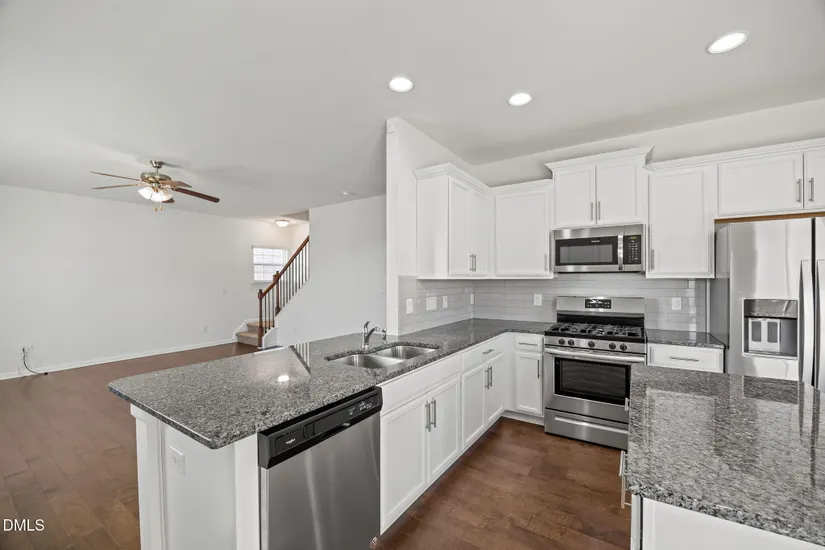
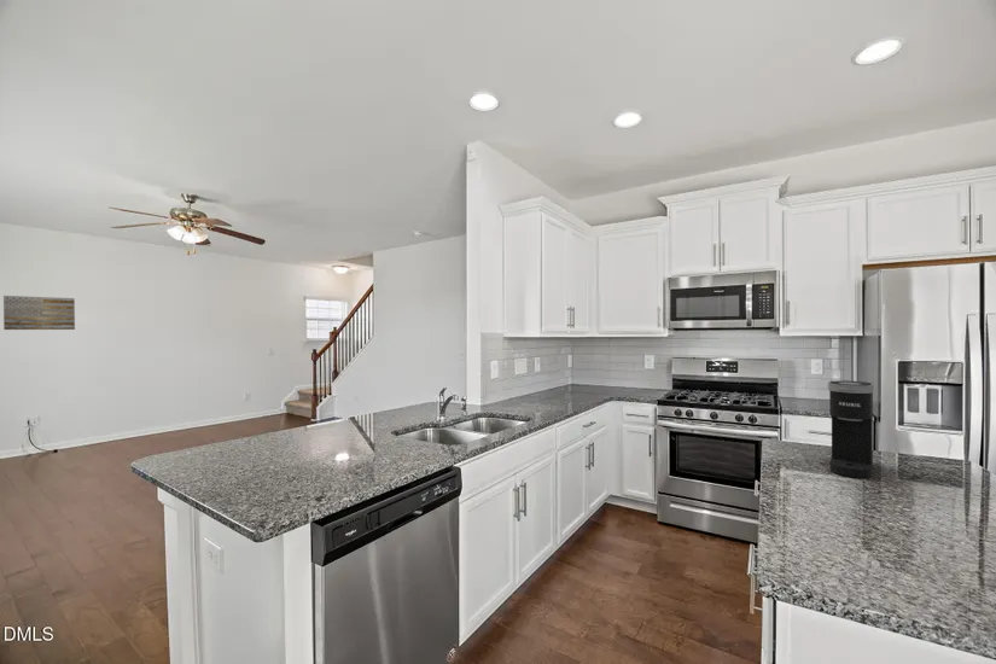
+ coffee maker (851, 424)
+ wall art (40, 313)
